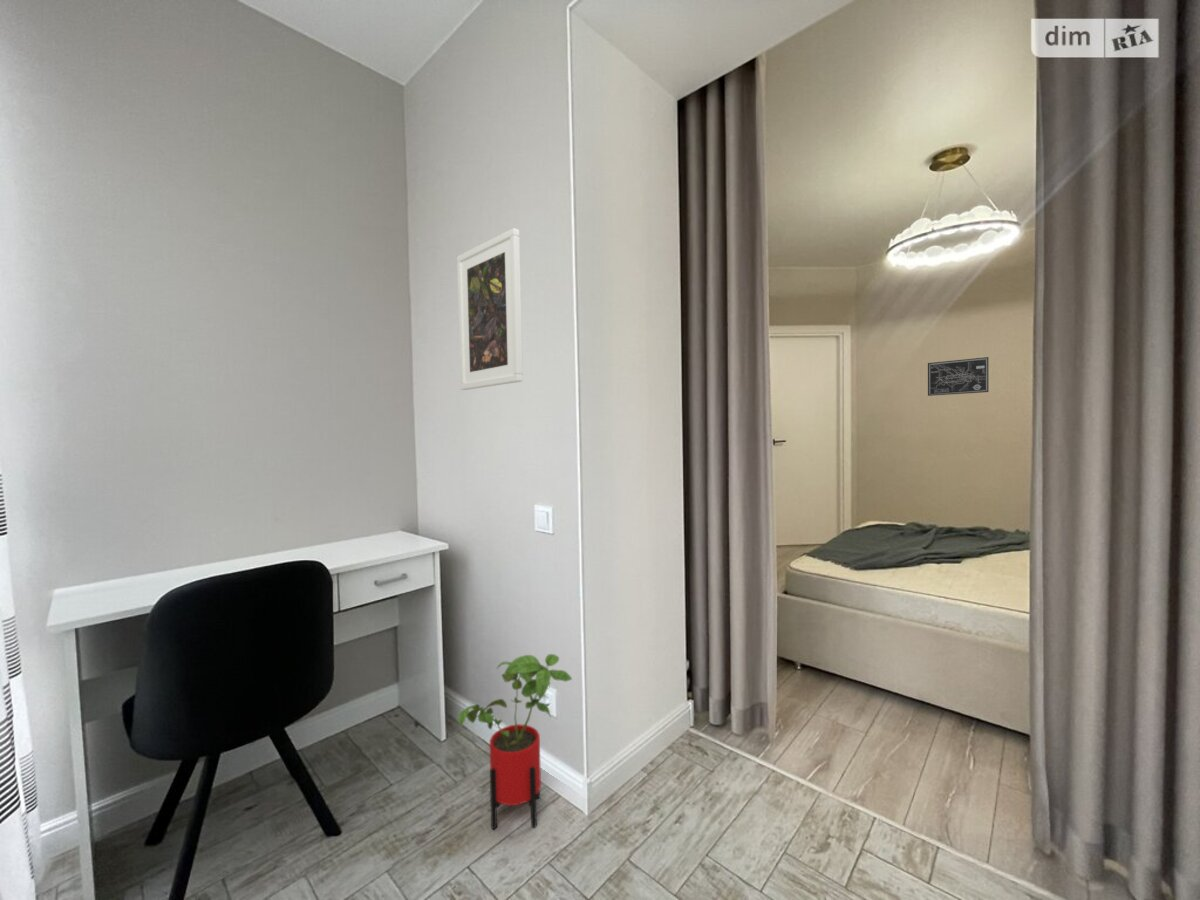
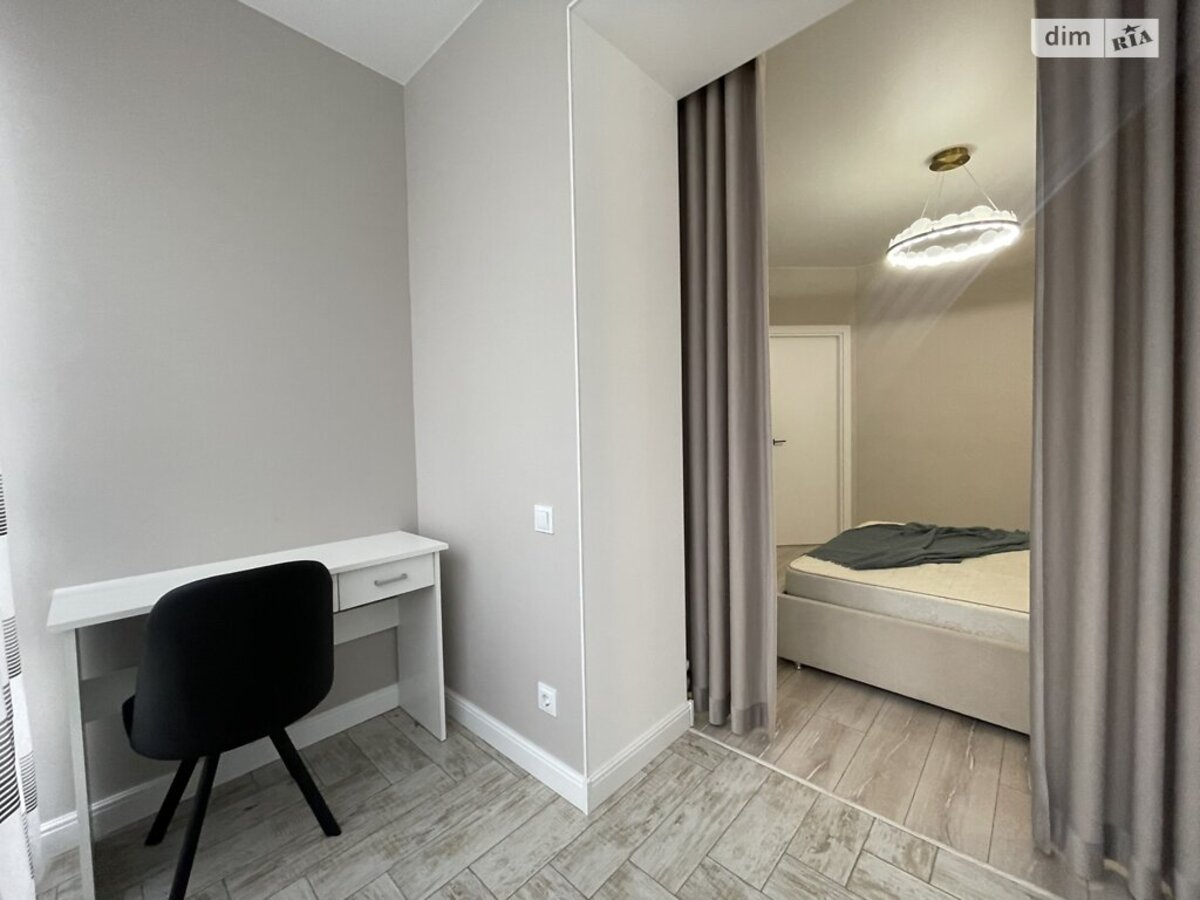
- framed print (487, 315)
- house plant (515, 733)
- wall art (957, 377)
